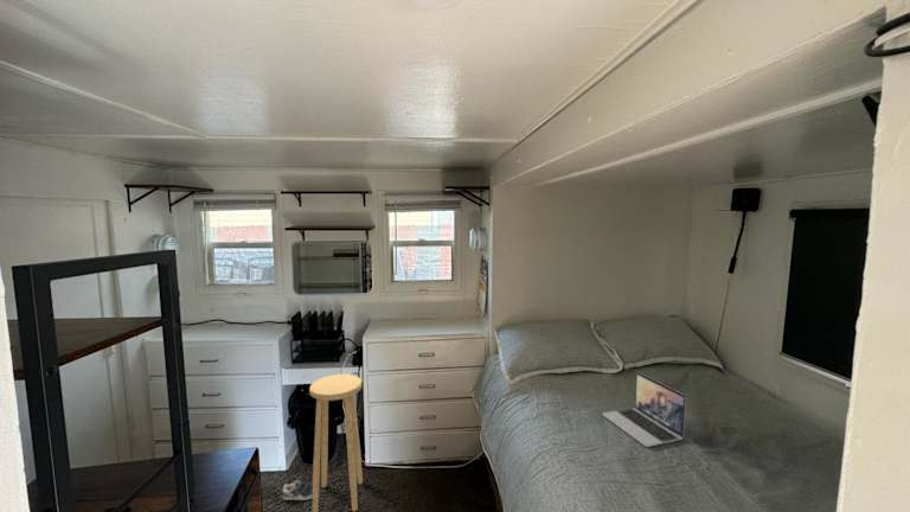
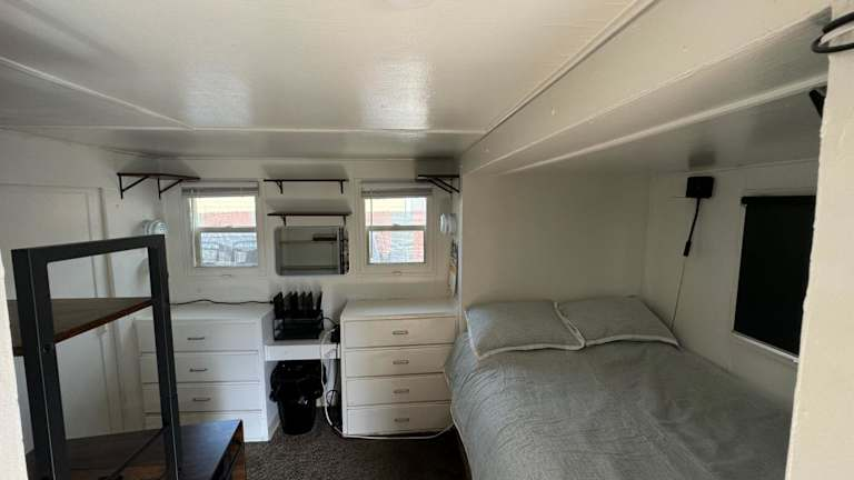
- stool (346, 439)
- laptop (641, 405)
- sneaker (300, 489)
